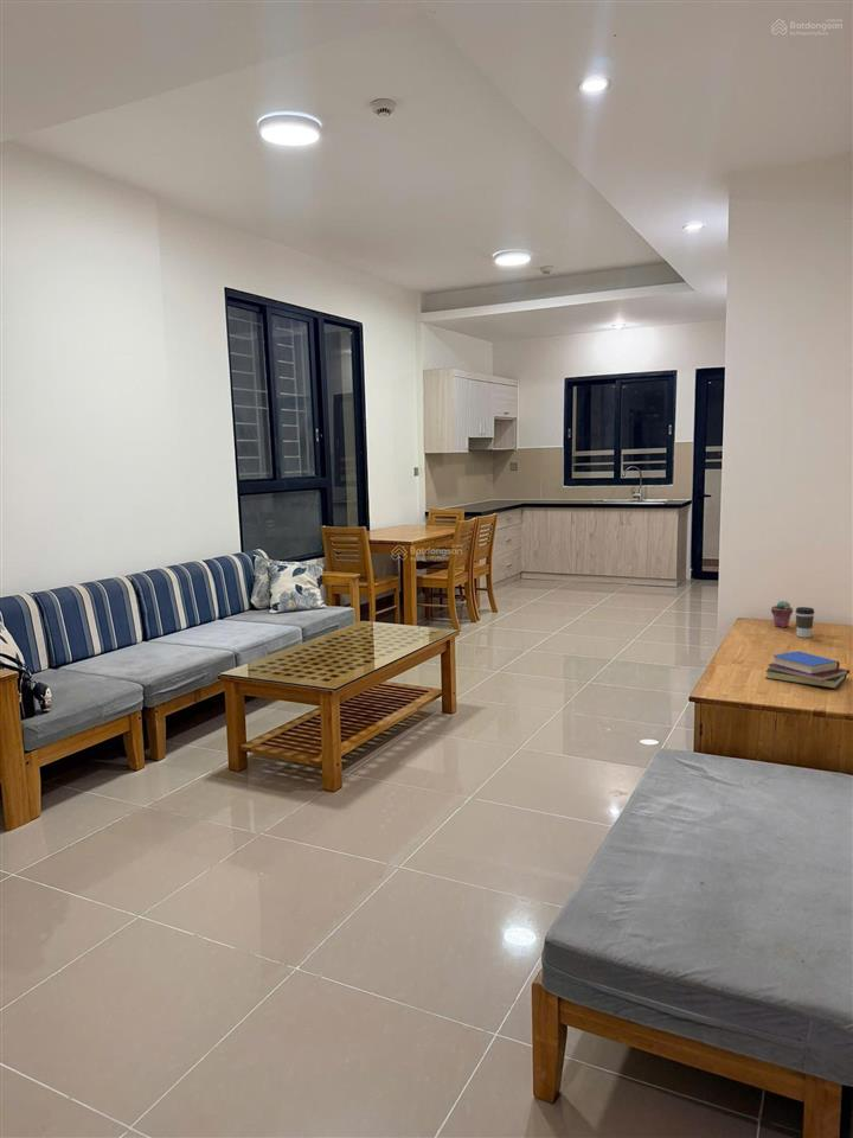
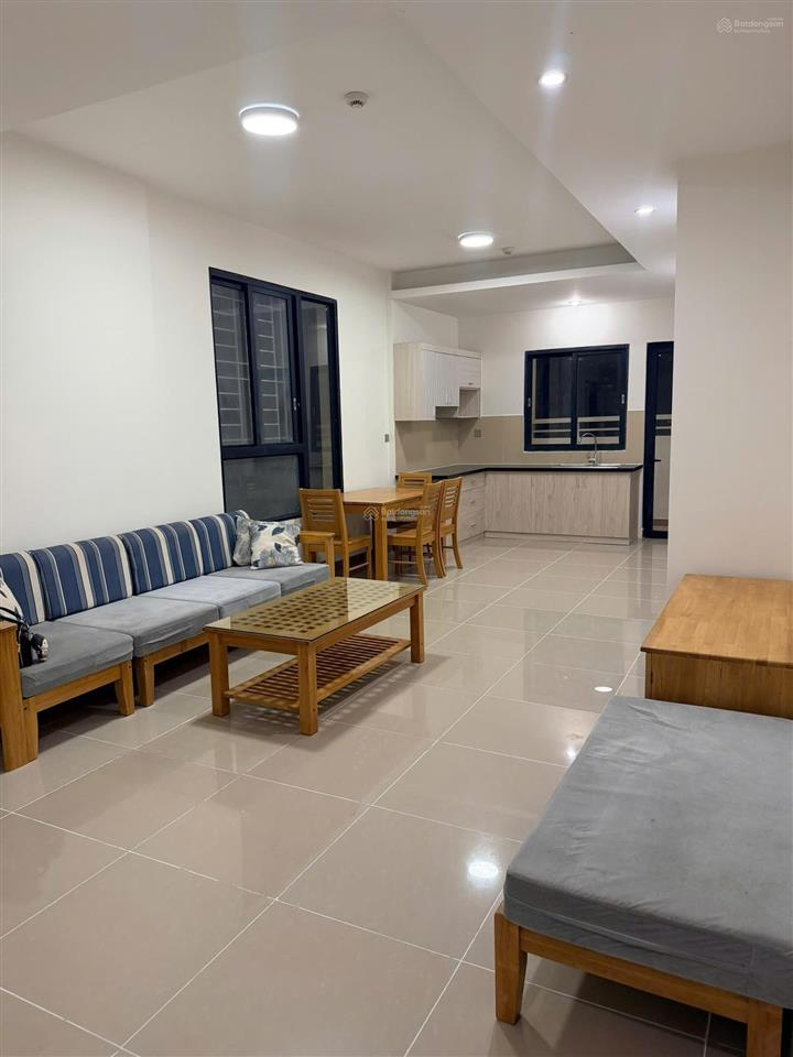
- potted succulent (781, 613)
- coffee cup (804, 621)
- book (807, 667)
